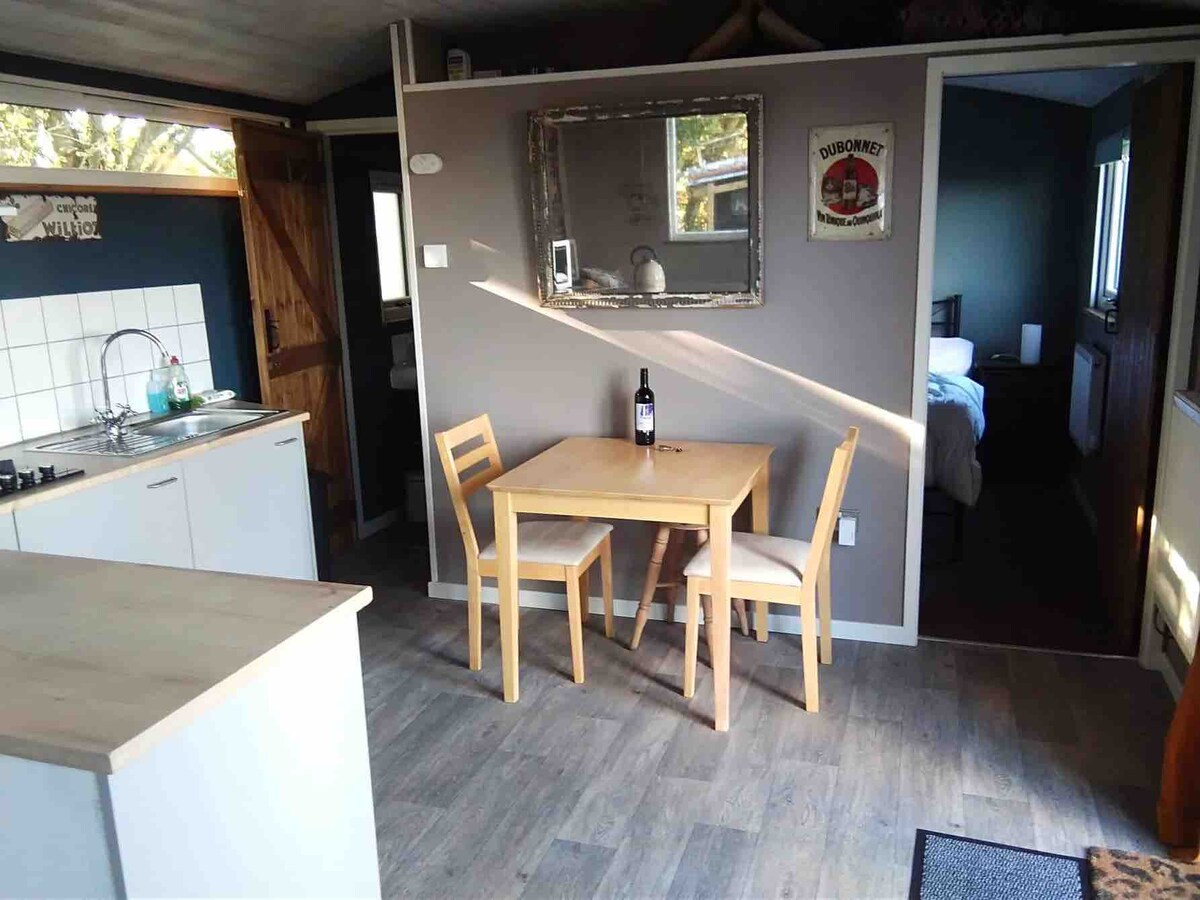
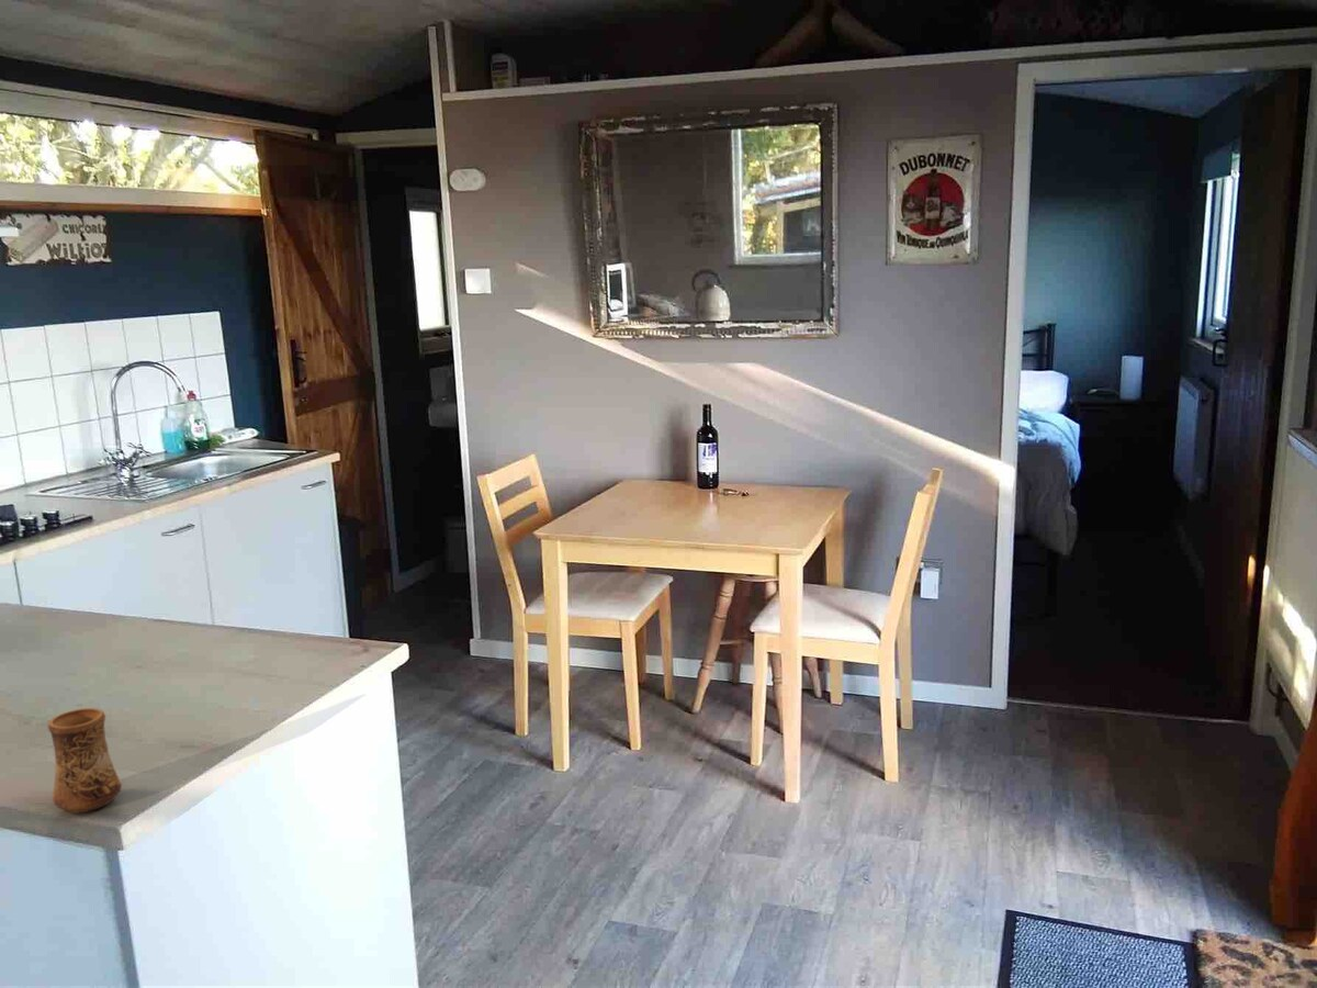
+ cup (82, 760)
